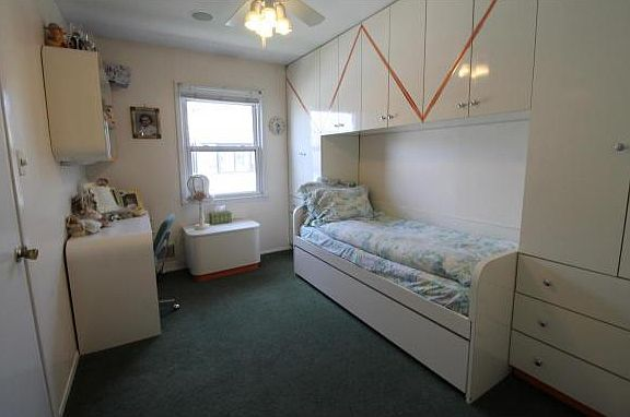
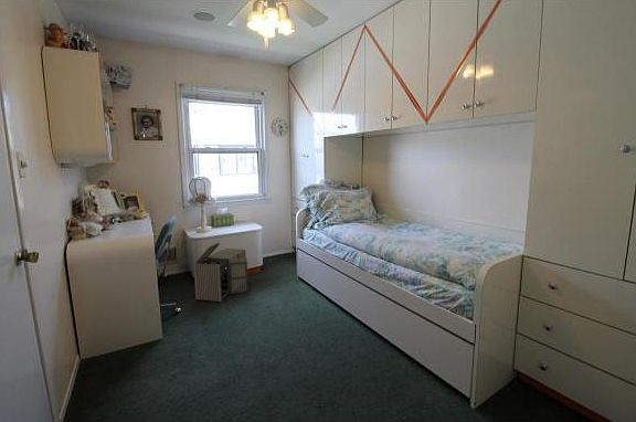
+ storage bin (222, 264)
